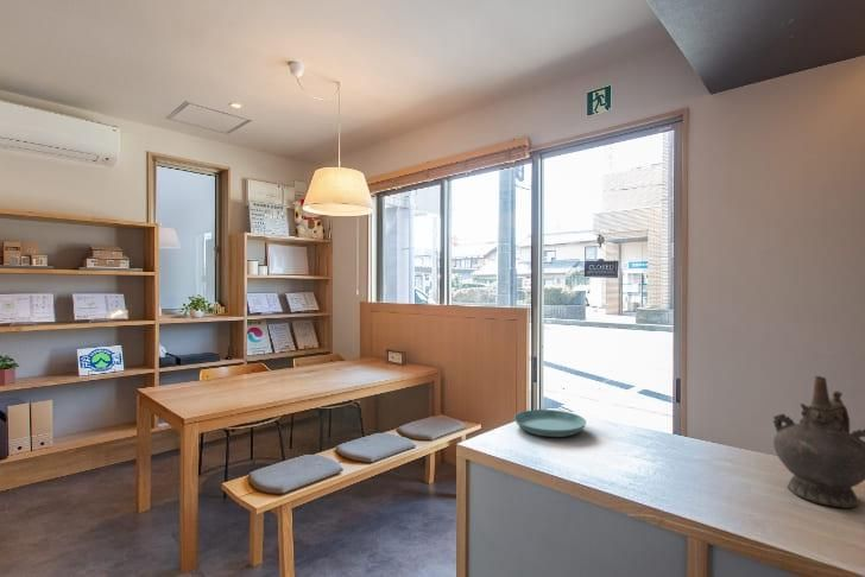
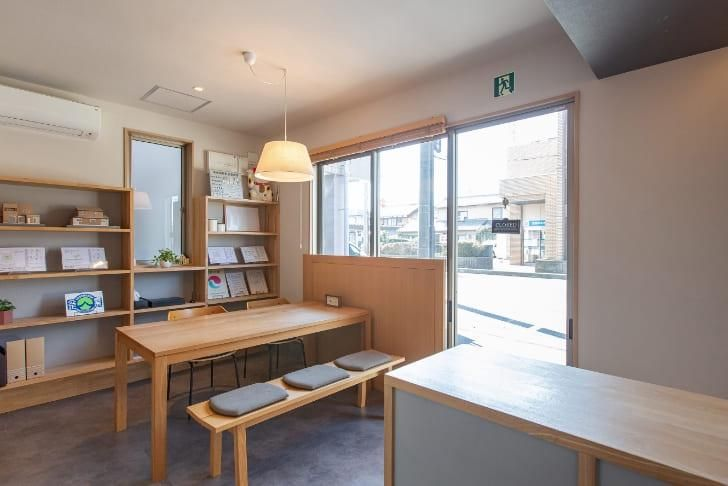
- saucer (549, 423)
- ceremonial vessel (822, 435)
